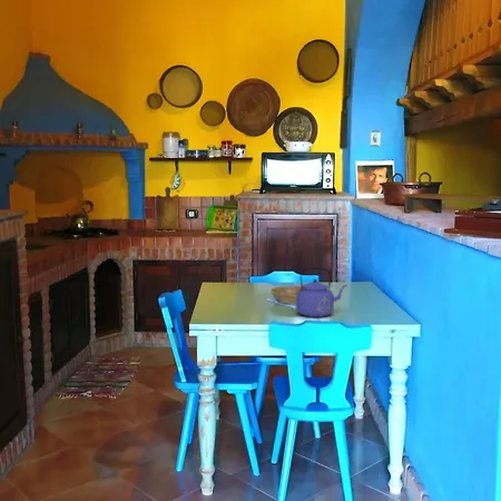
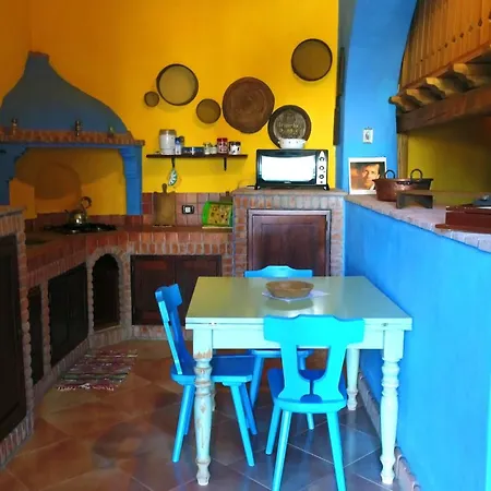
- kettle (321, 291)
